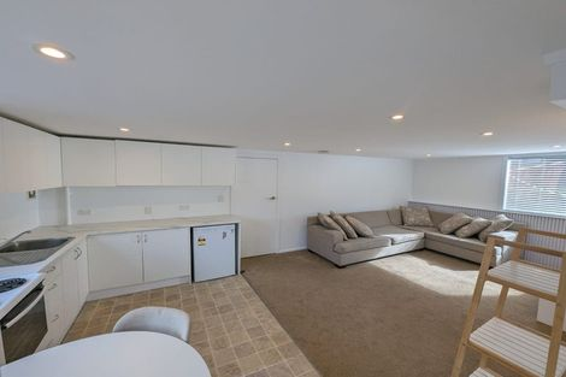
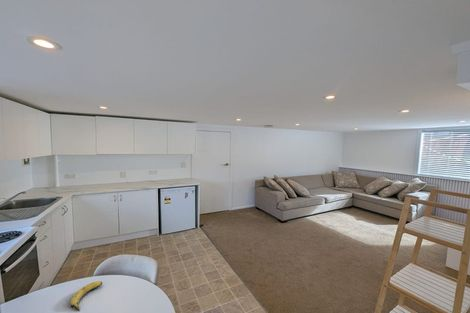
+ banana (84, 294)
